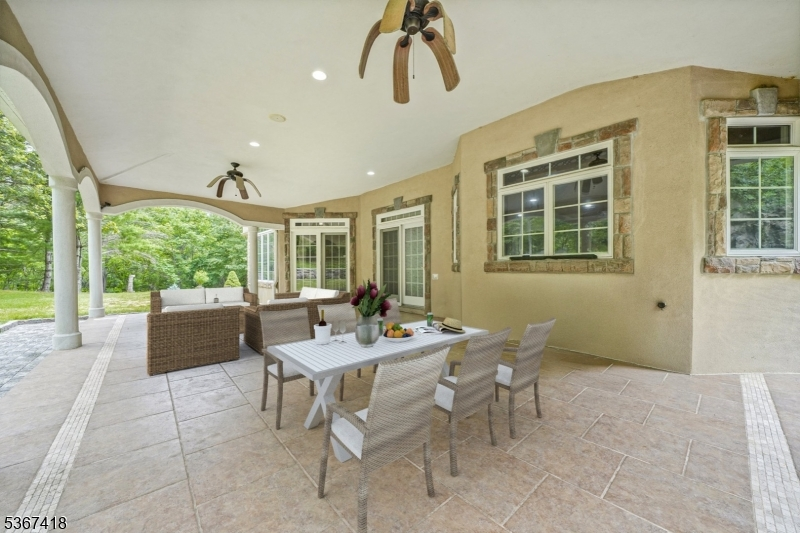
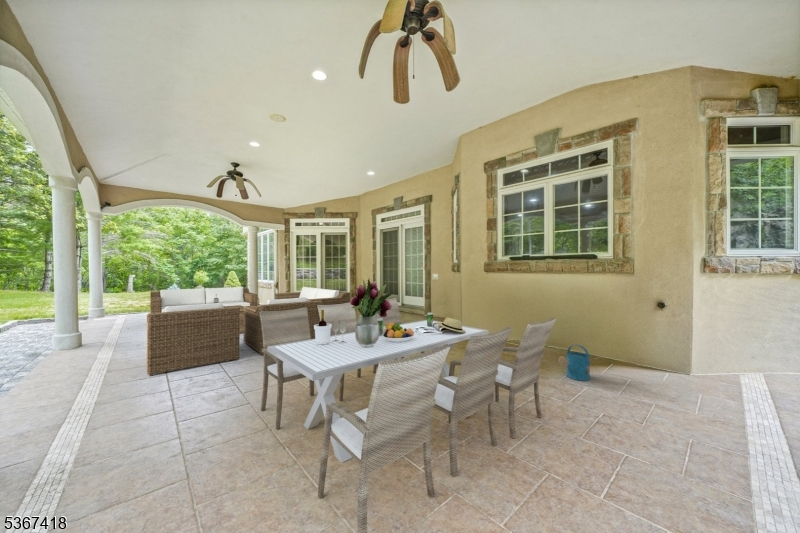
+ watering can (573, 362)
